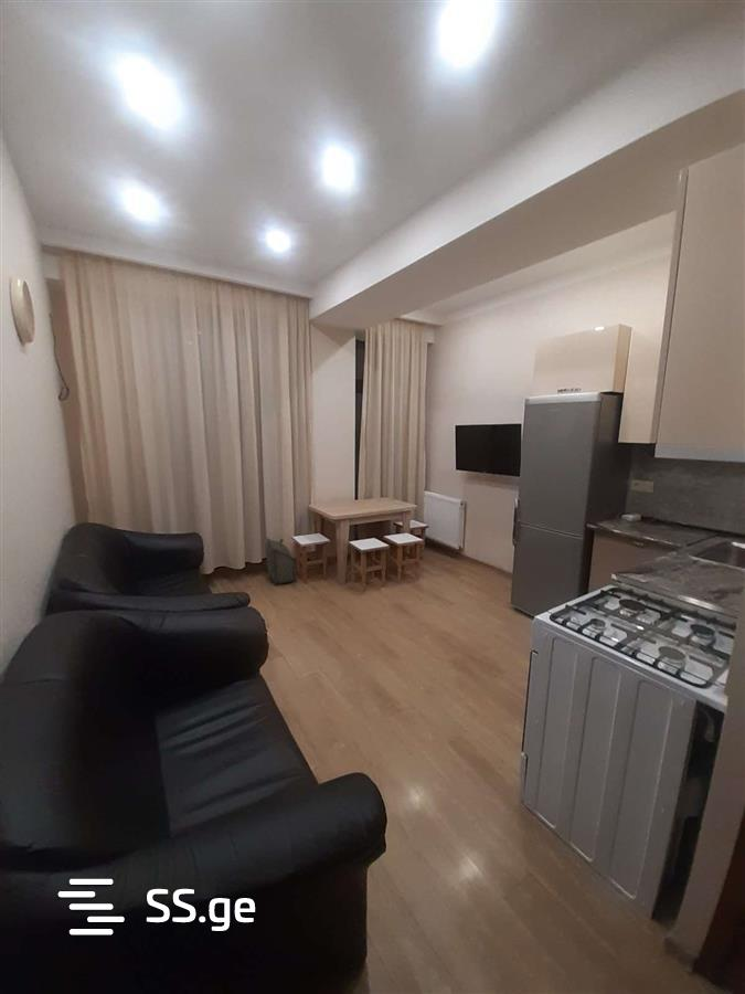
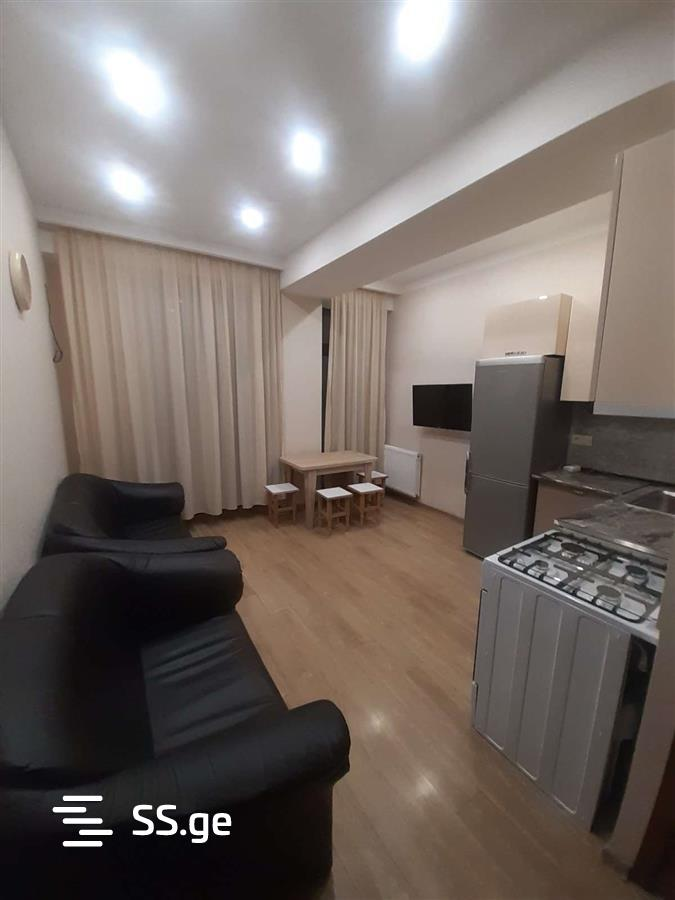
- backpack (281, 558)
